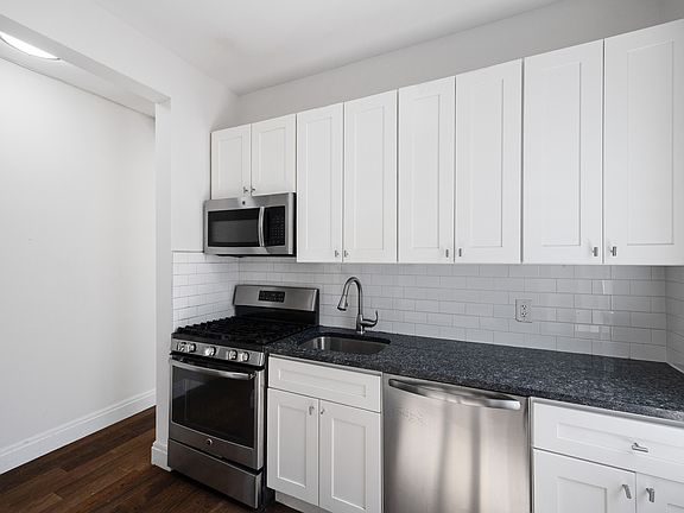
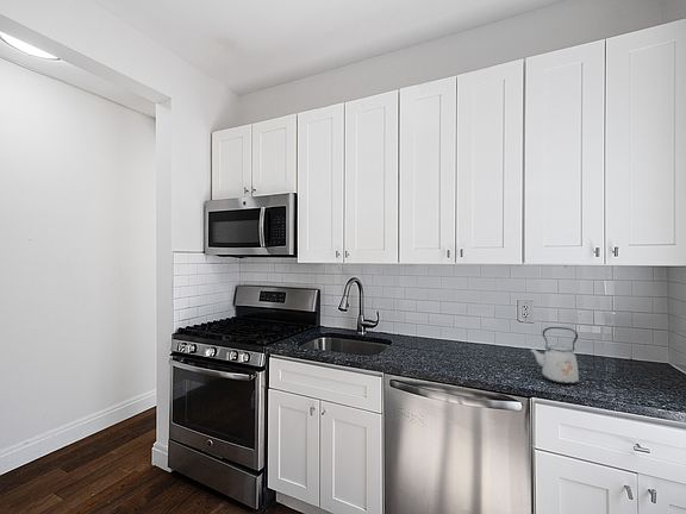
+ kettle (553, 353)
